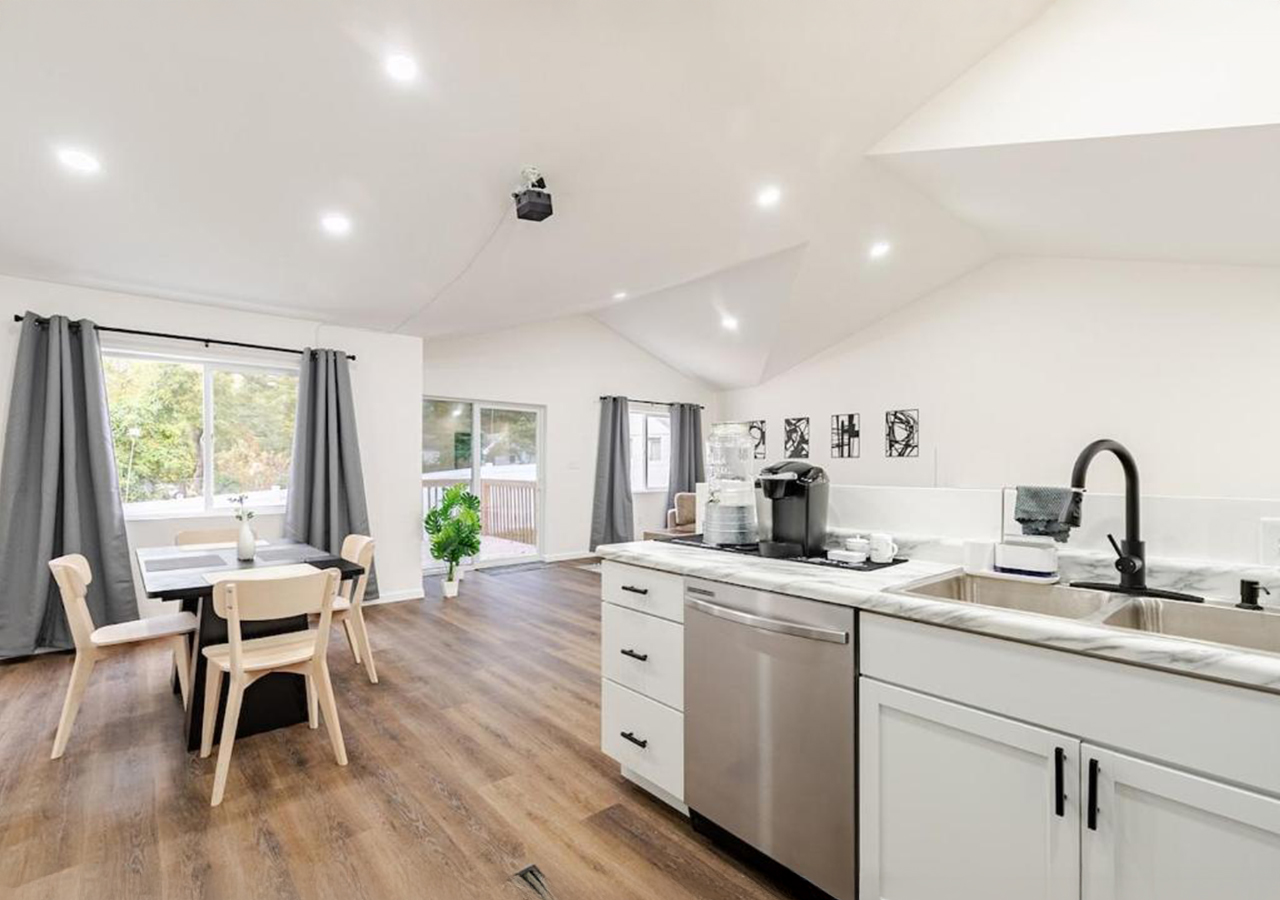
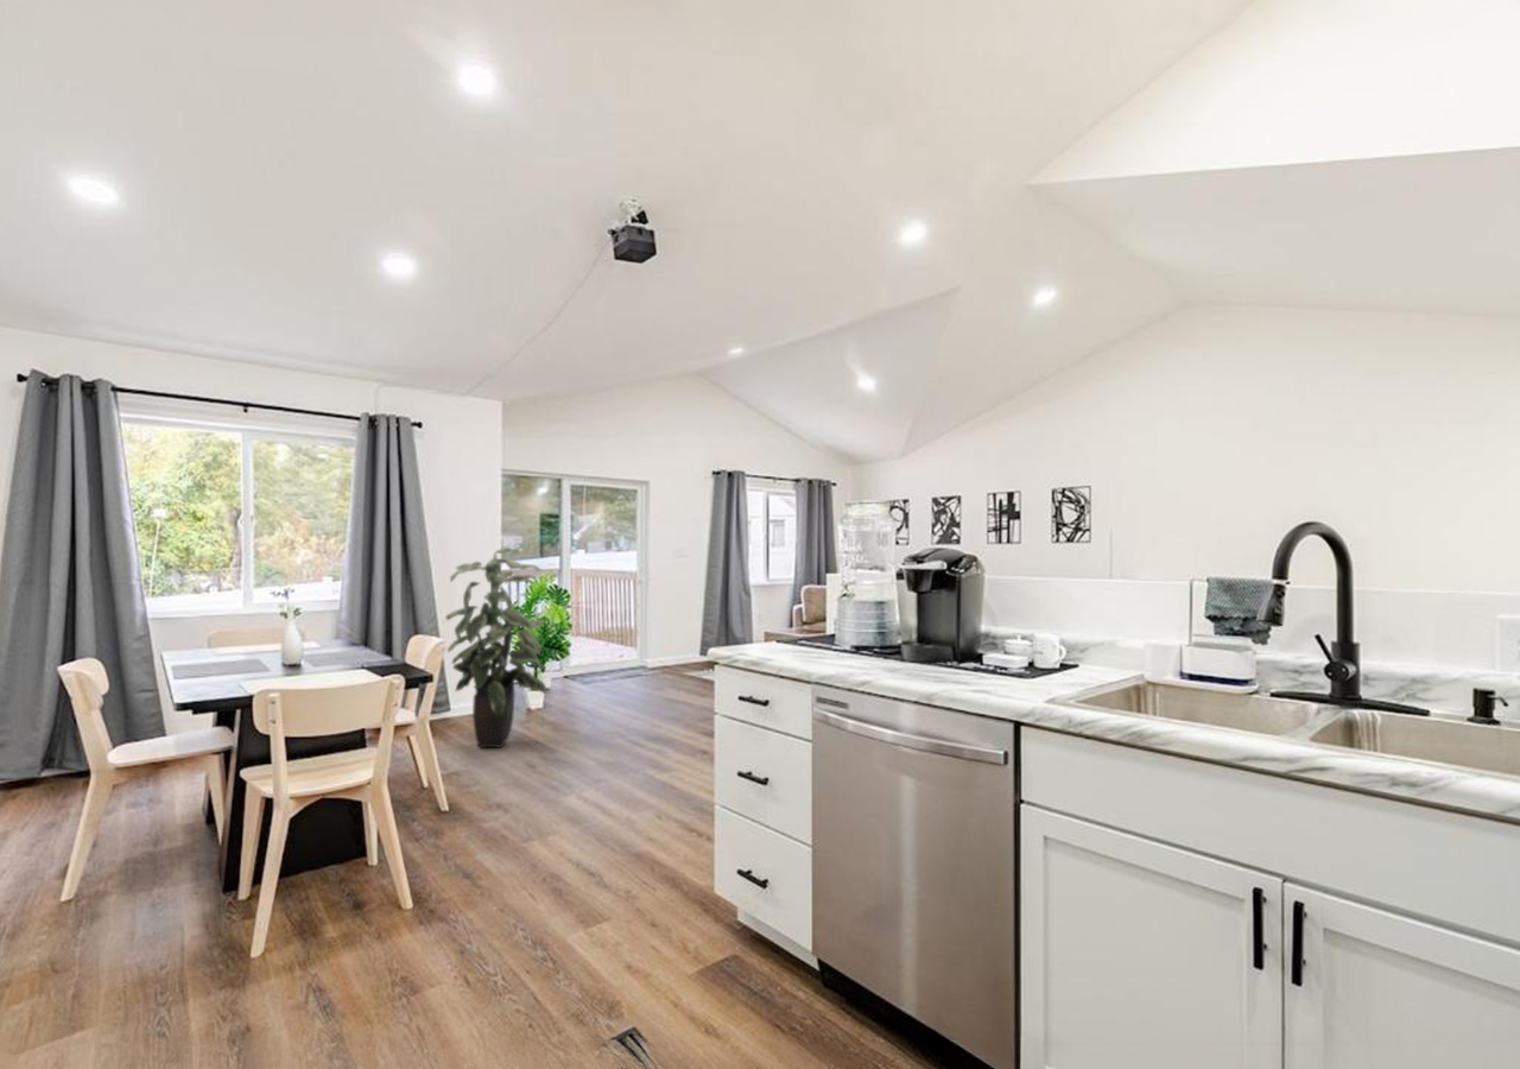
+ indoor plant (499, 647)
